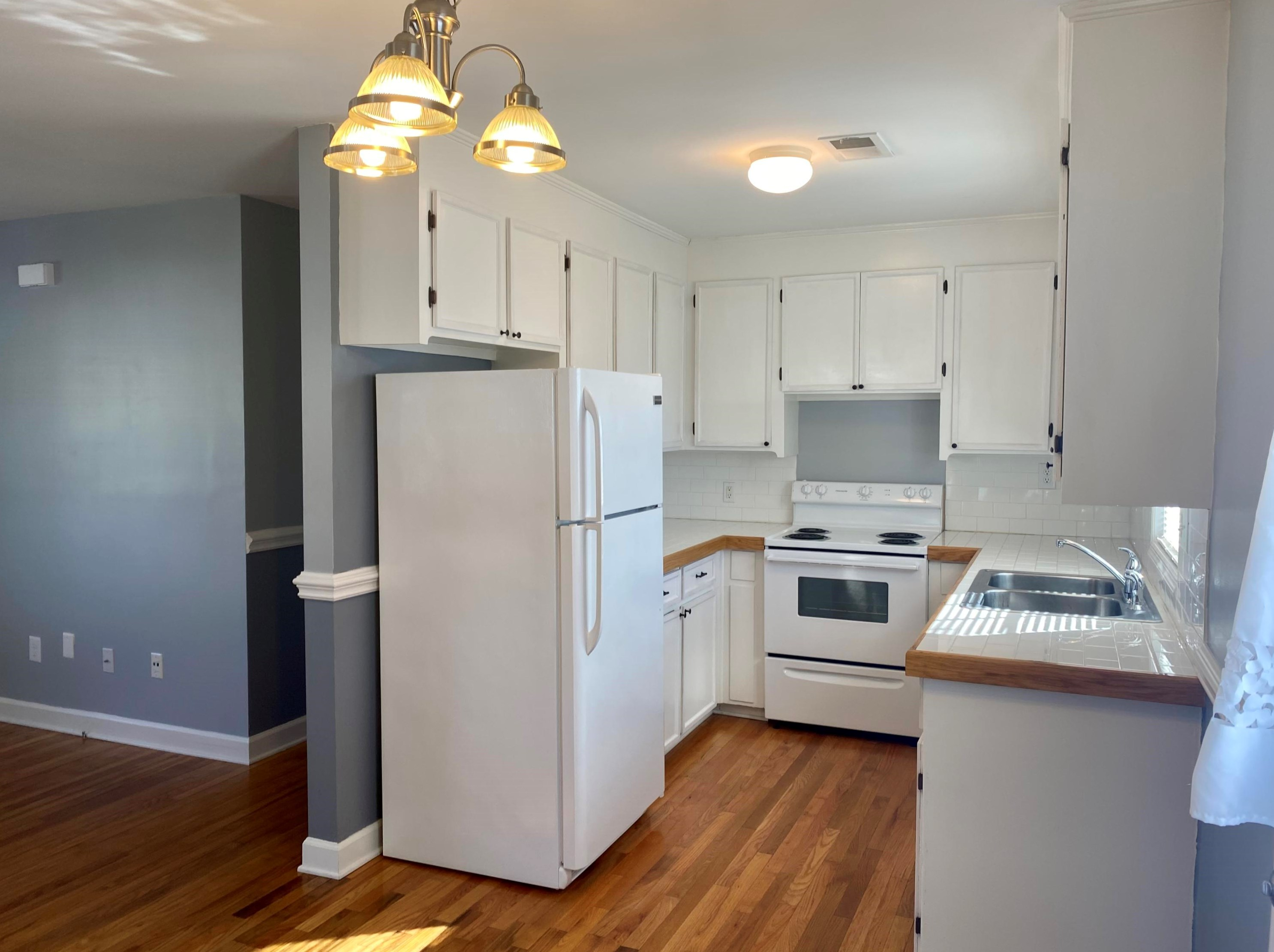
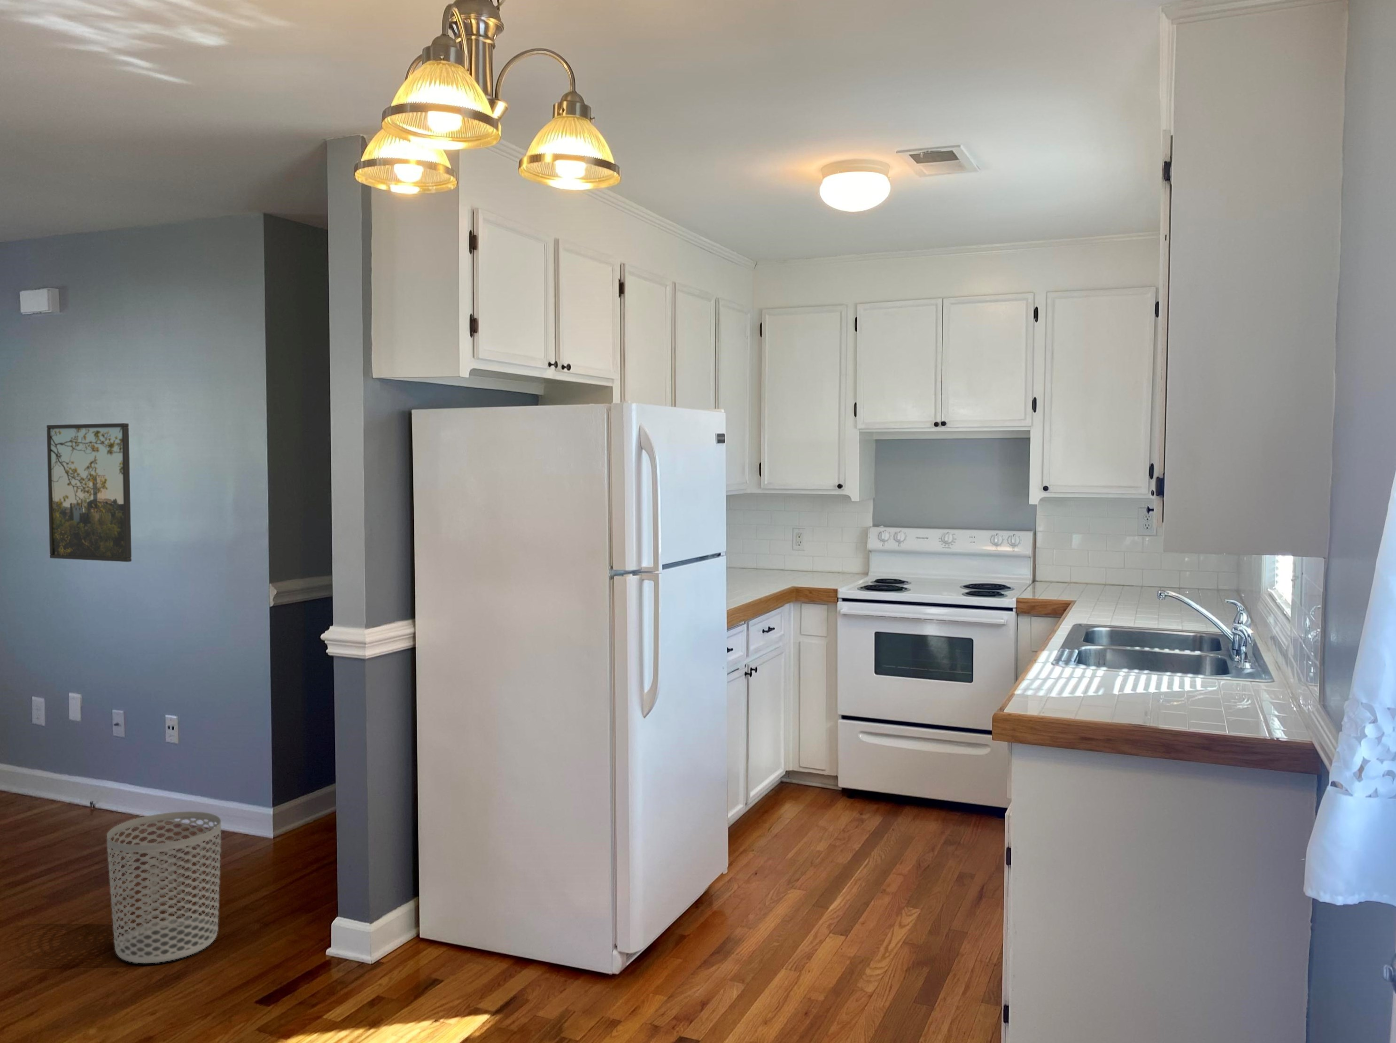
+ waste bin (165, 886)
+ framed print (89, 492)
